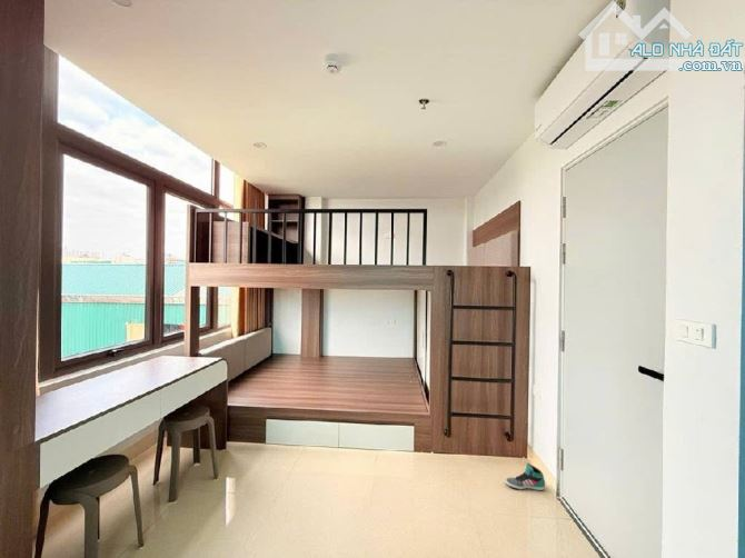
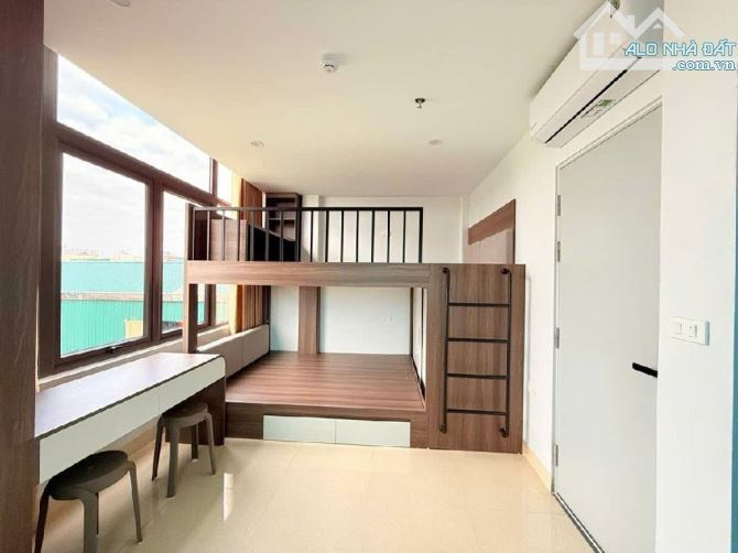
- sneaker (525, 475)
